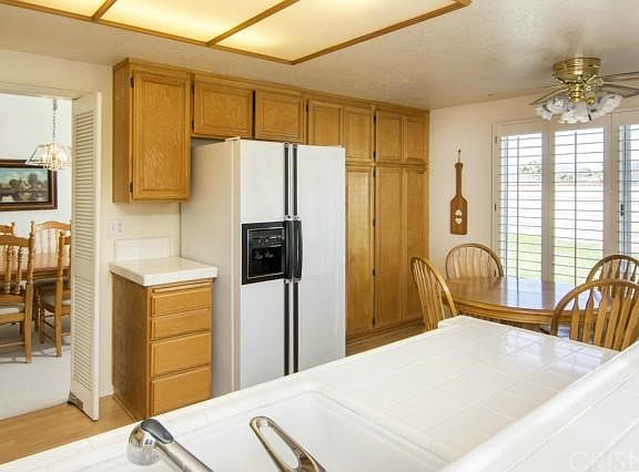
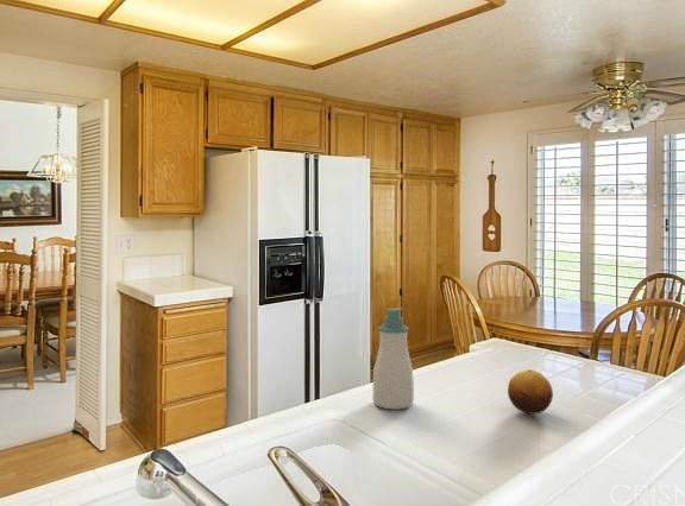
+ soap bottle (392, 356)
+ fruit (529, 391)
